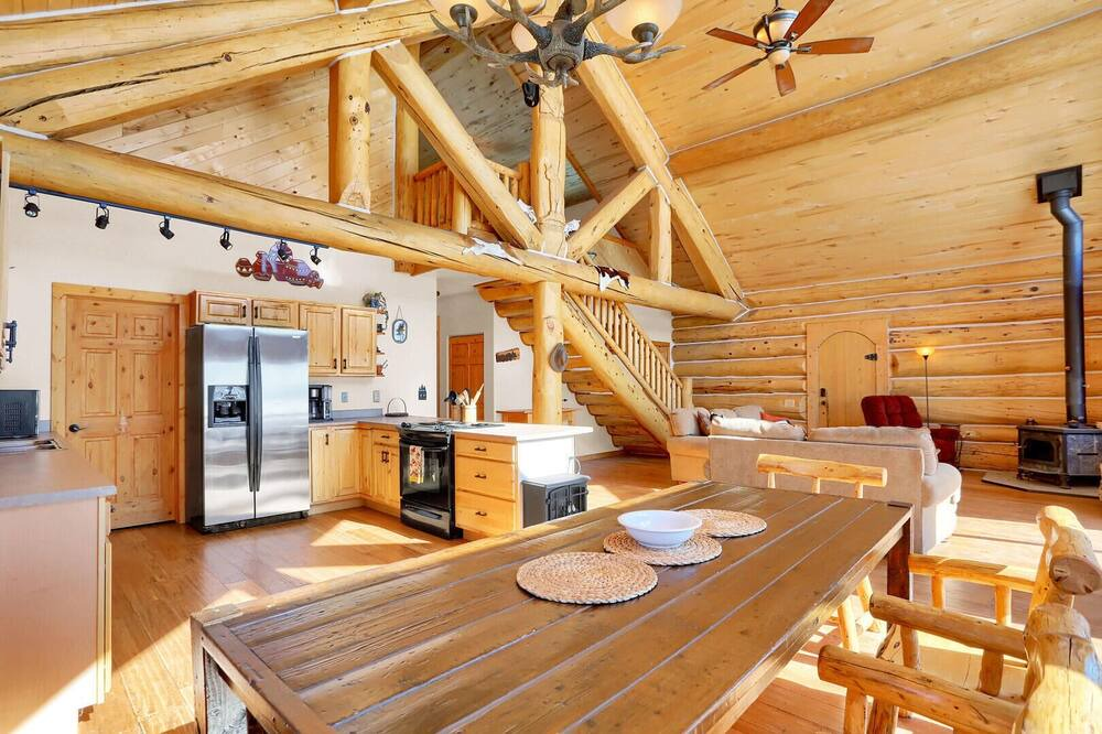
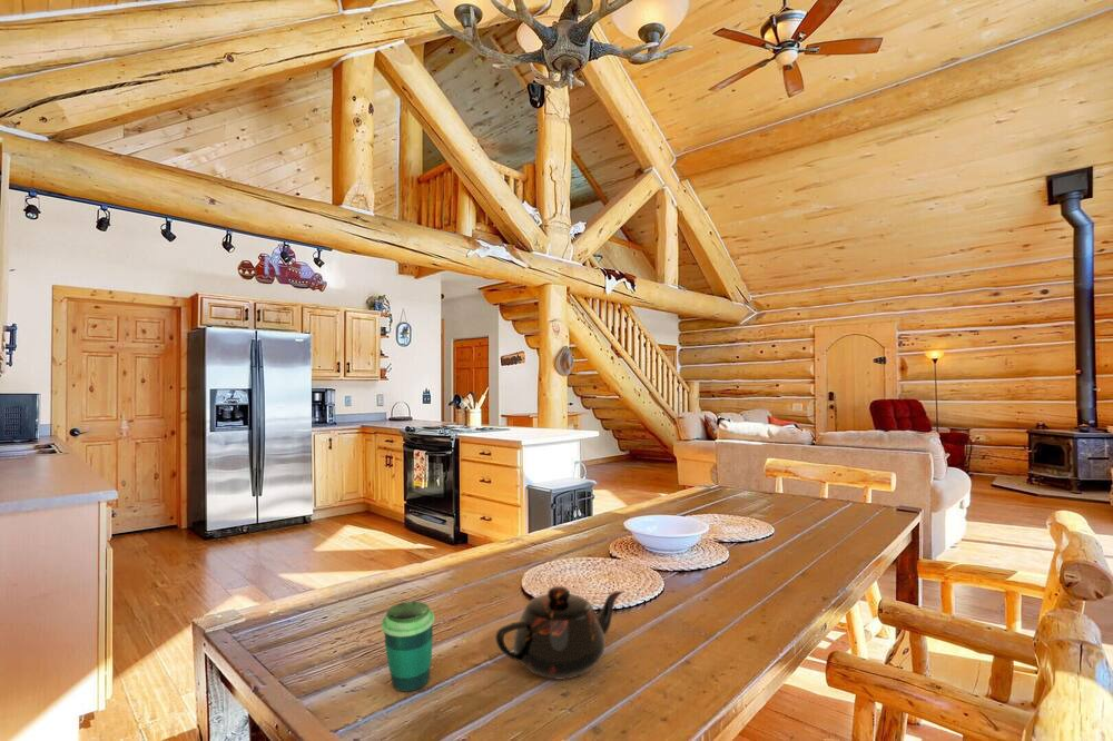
+ cup (408, 646)
+ teapot (563, 624)
